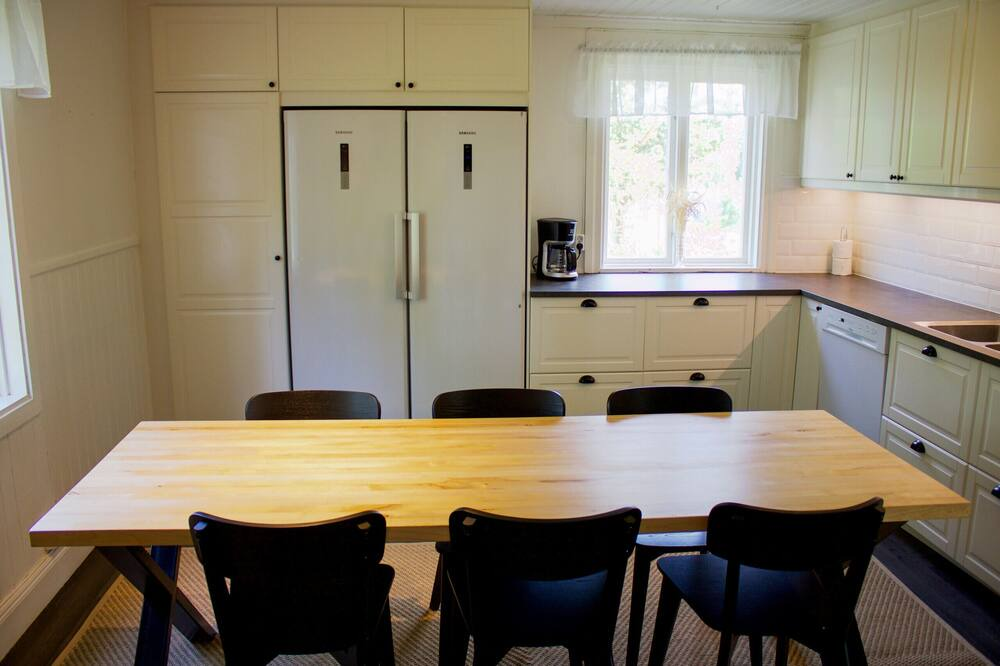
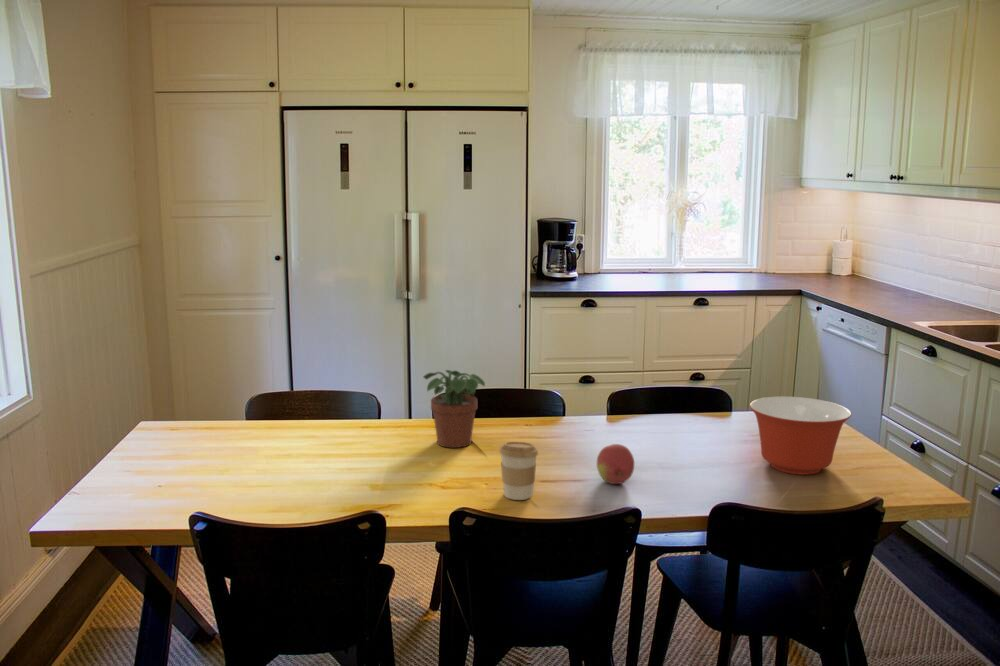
+ fruit (615, 463)
+ potted plant (451, 408)
+ coffee cup (518, 468)
+ mixing bowl (797, 437)
